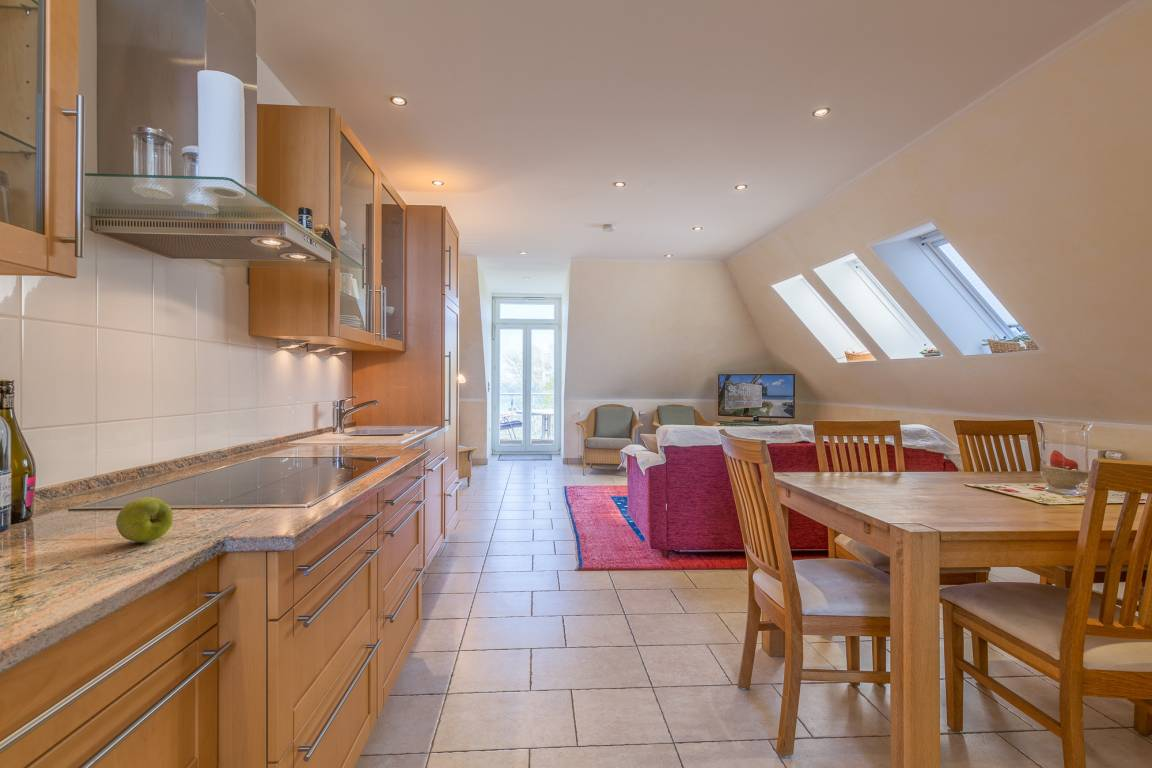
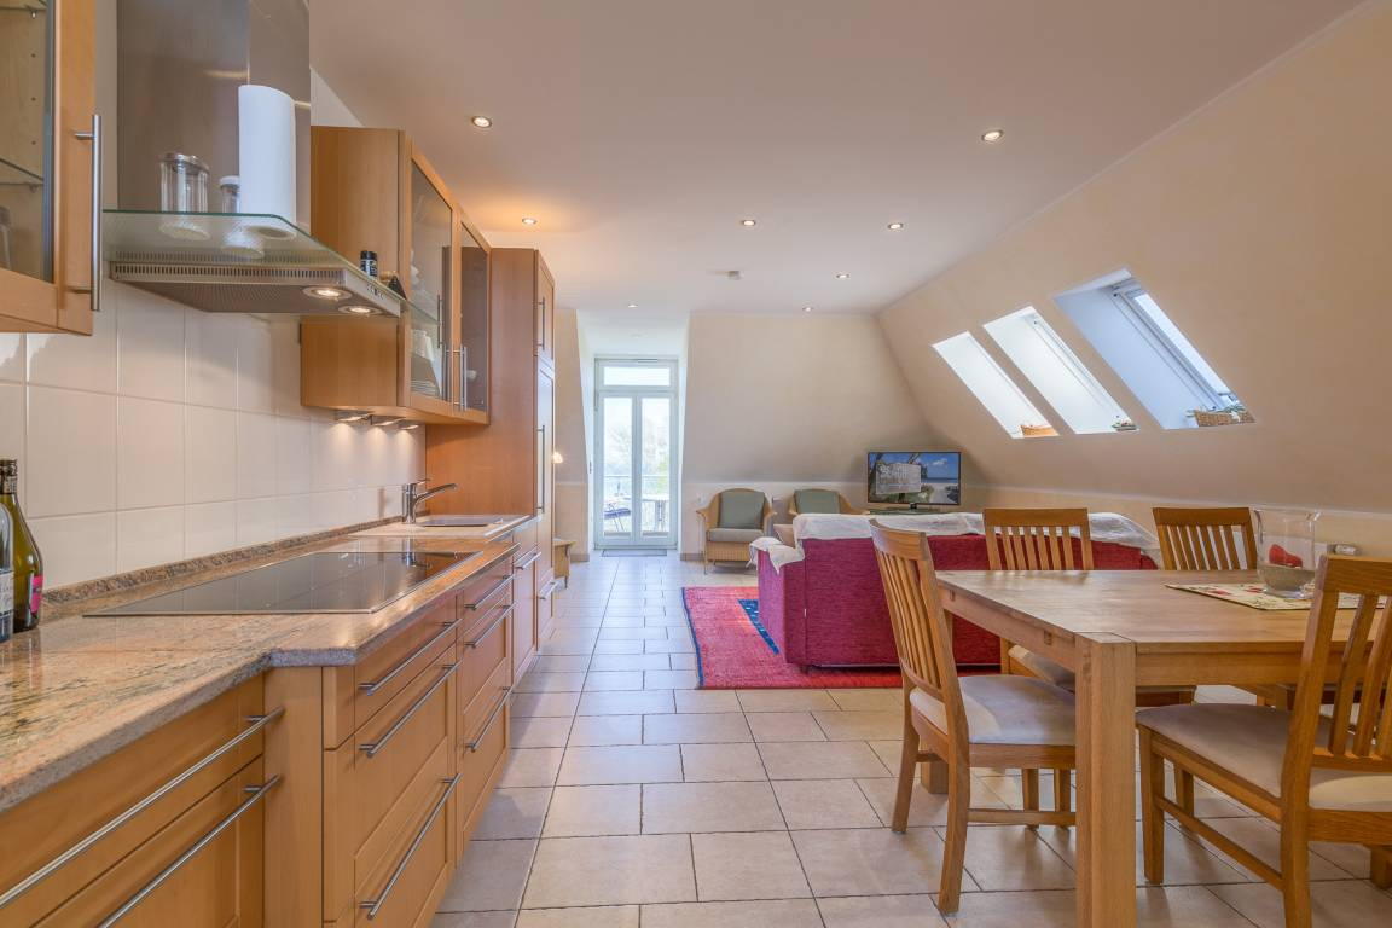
- apple (144, 519)
